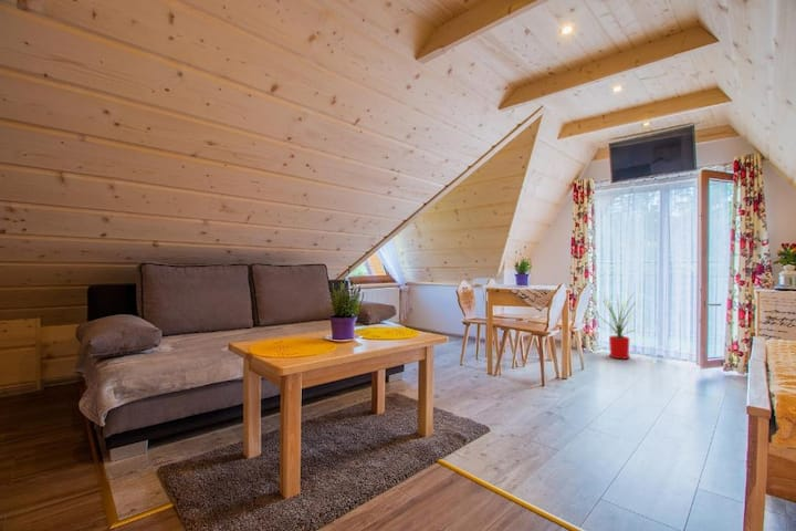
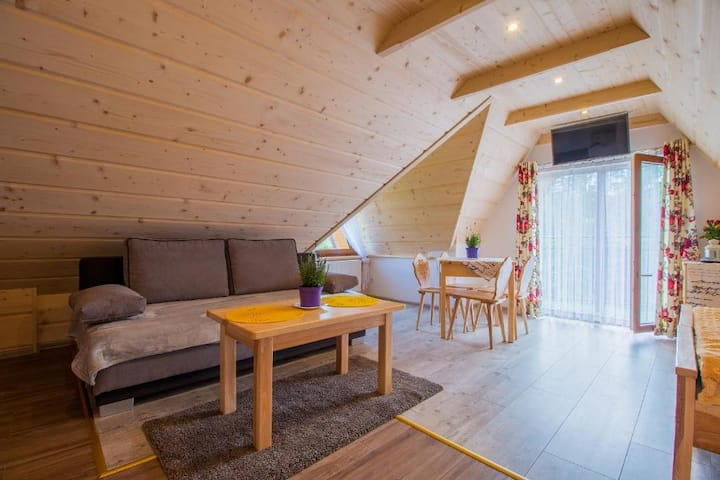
- house plant (619, 324)
